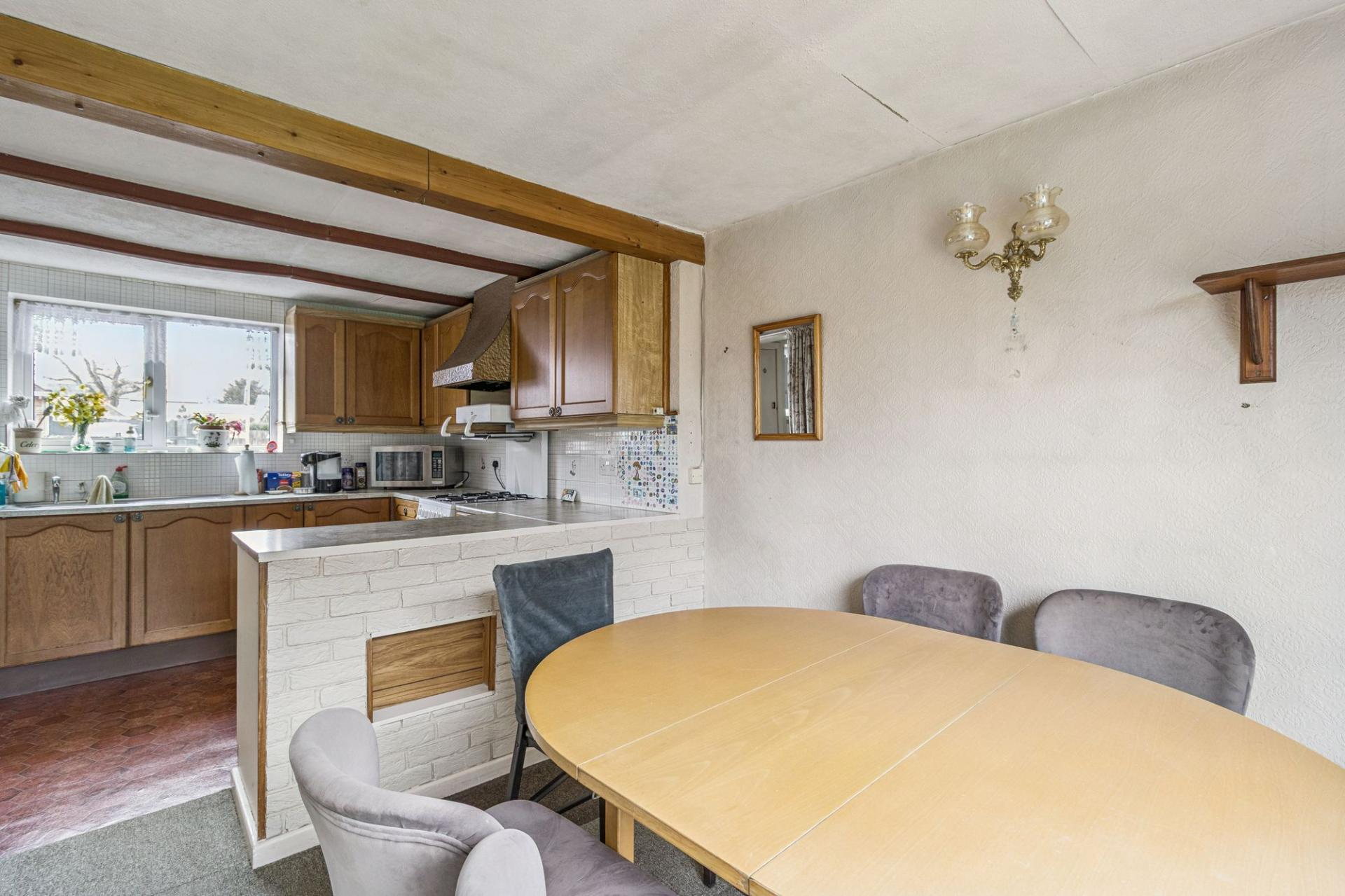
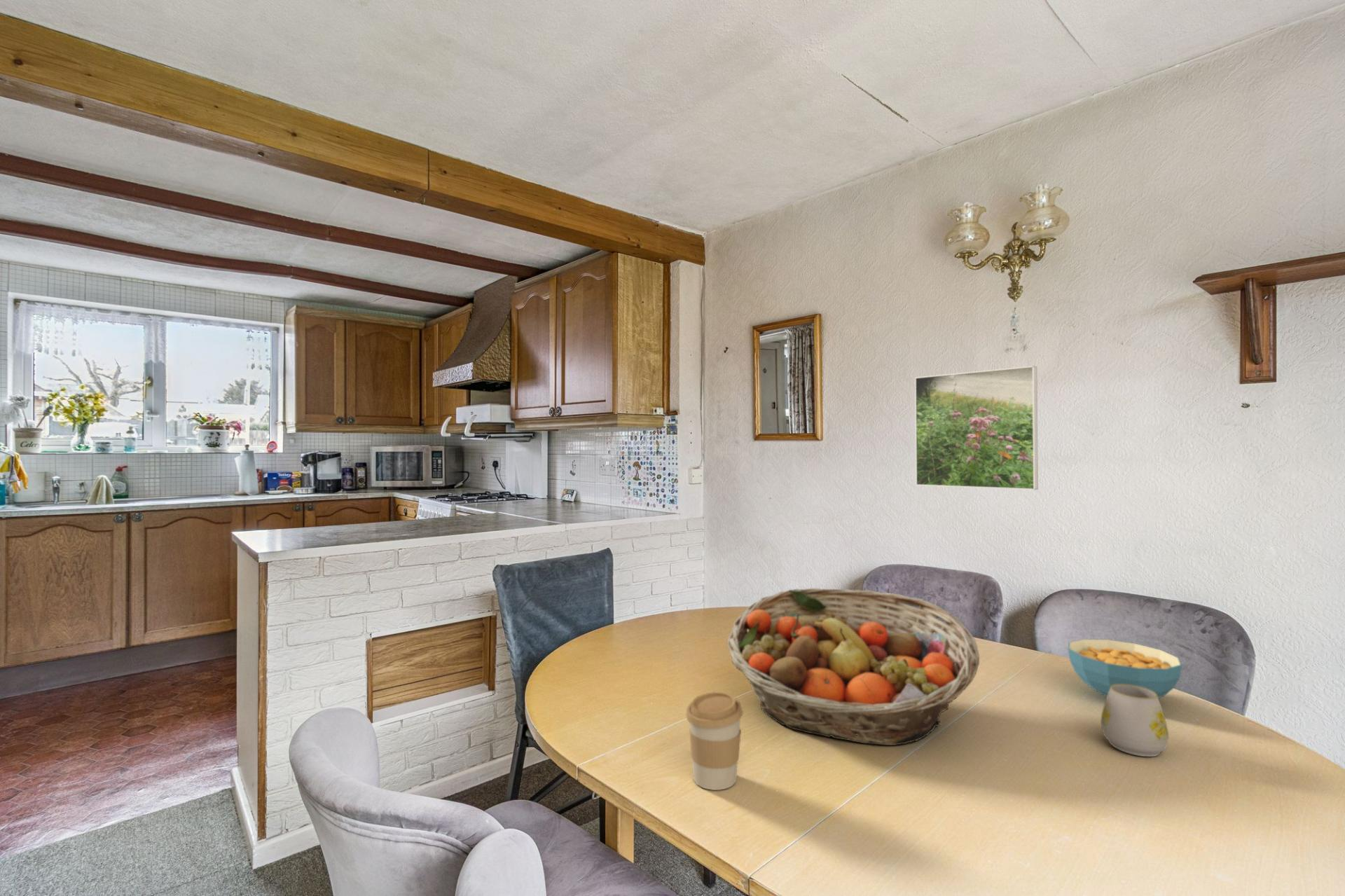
+ mug (1136, 717)
+ coffee cup (715, 738)
+ fruit basket (845, 657)
+ cereal bowl (1122, 675)
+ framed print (972, 429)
